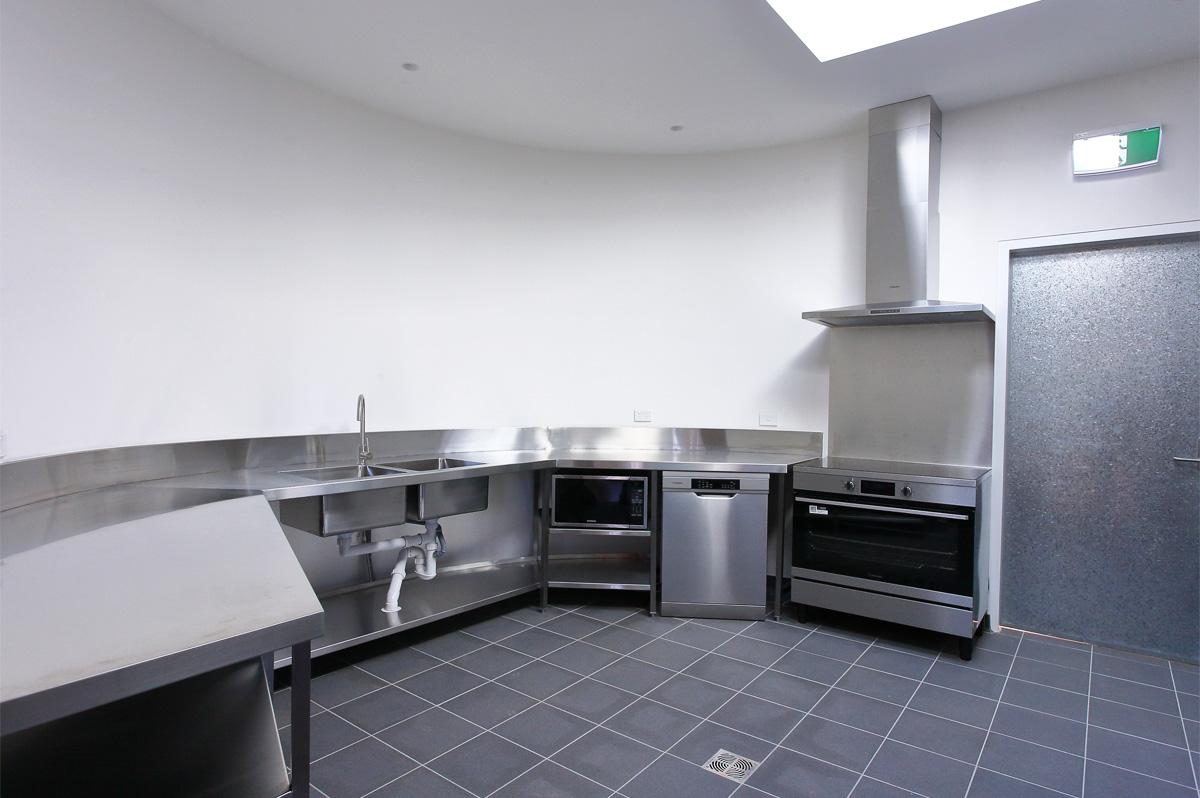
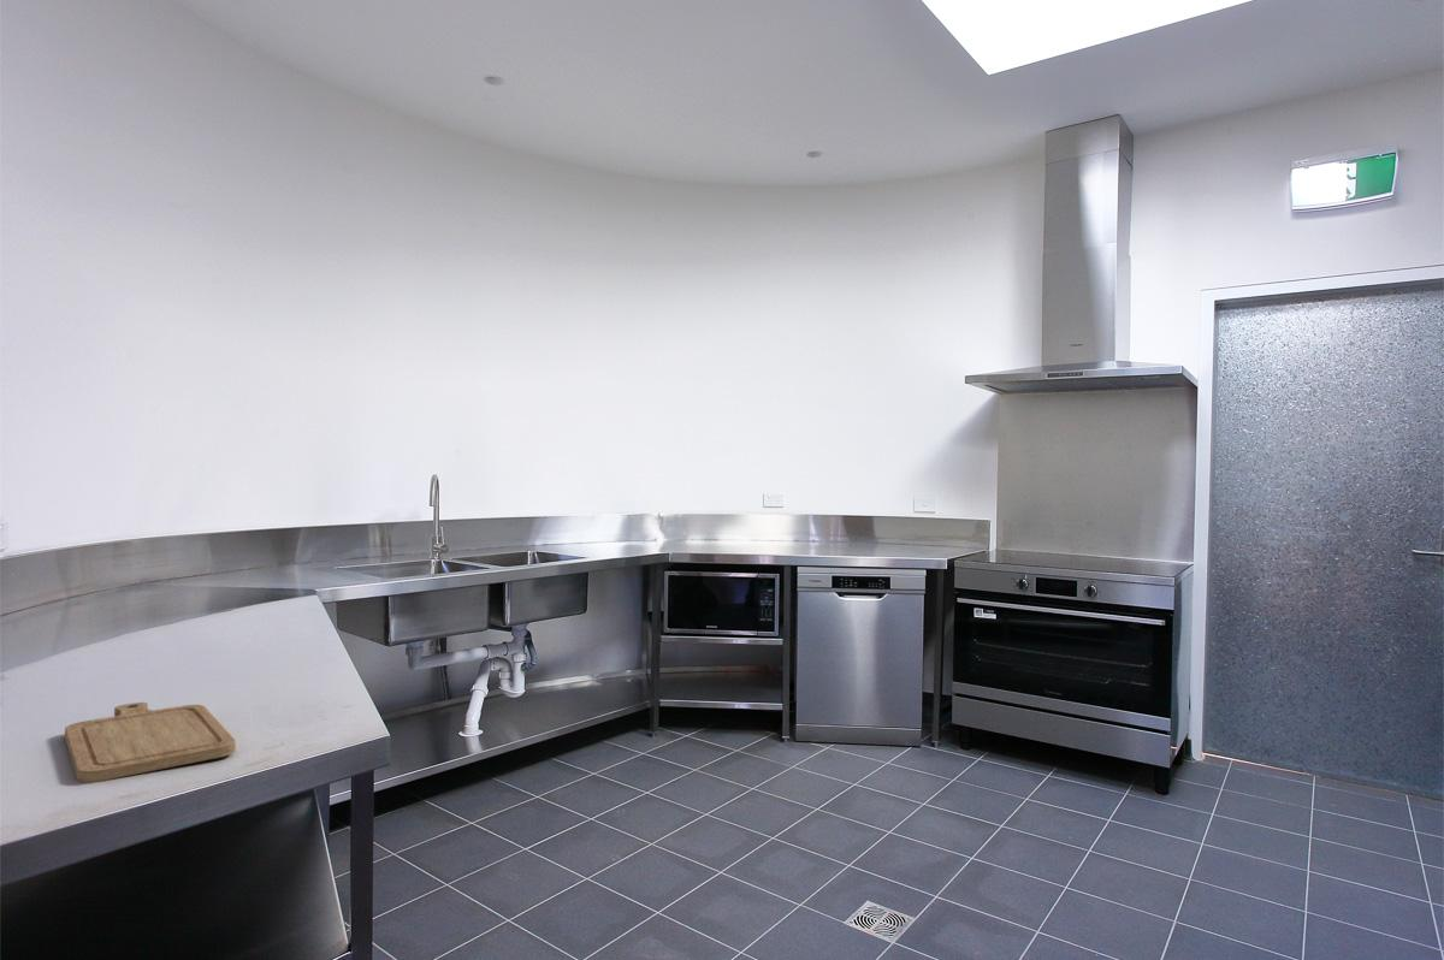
+ chopping board (144, 733)
